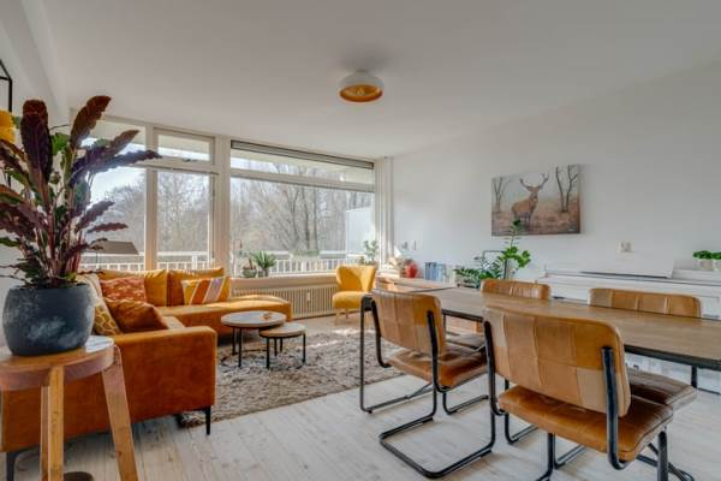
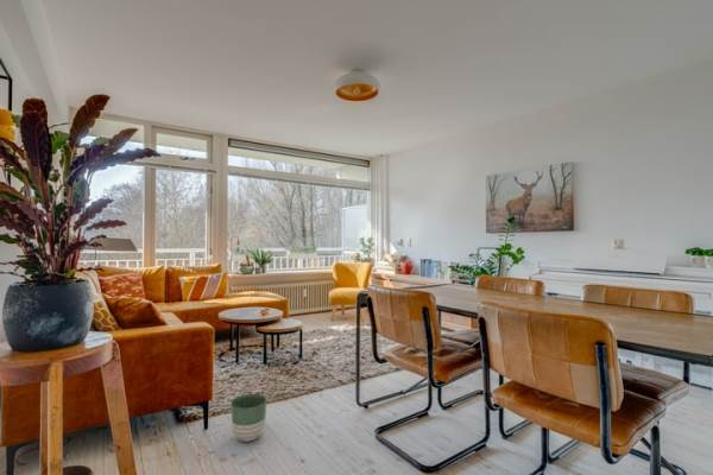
+ planter (248, 419)
